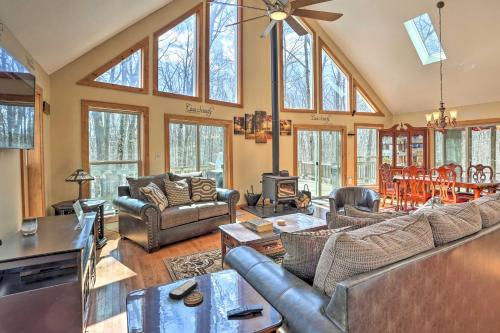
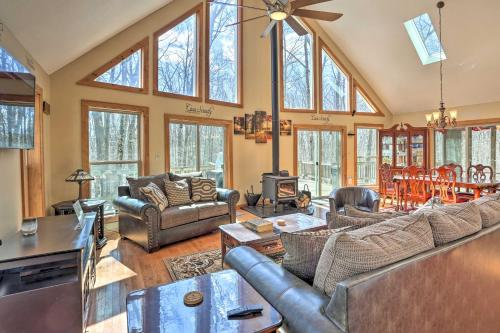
- remote control (184, 288)
